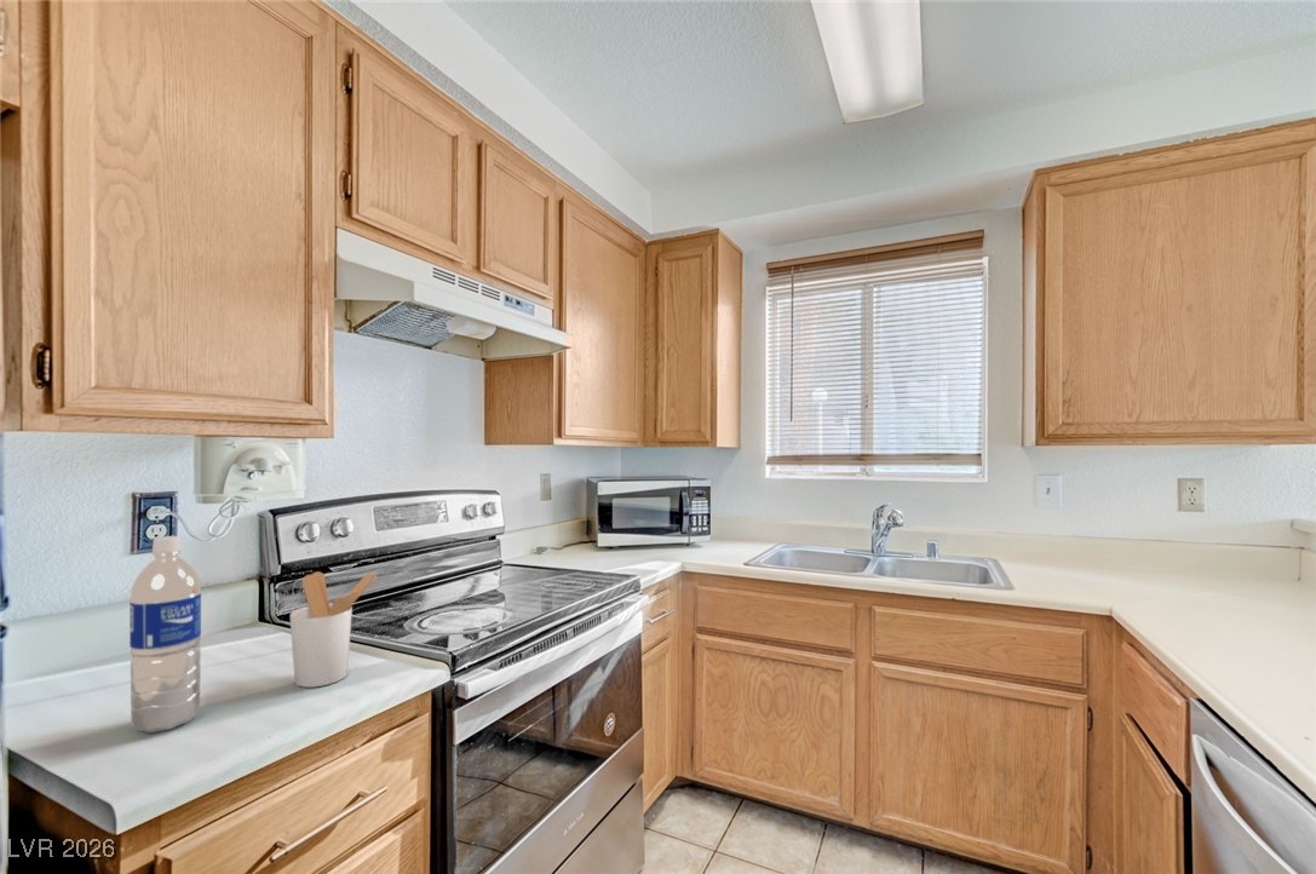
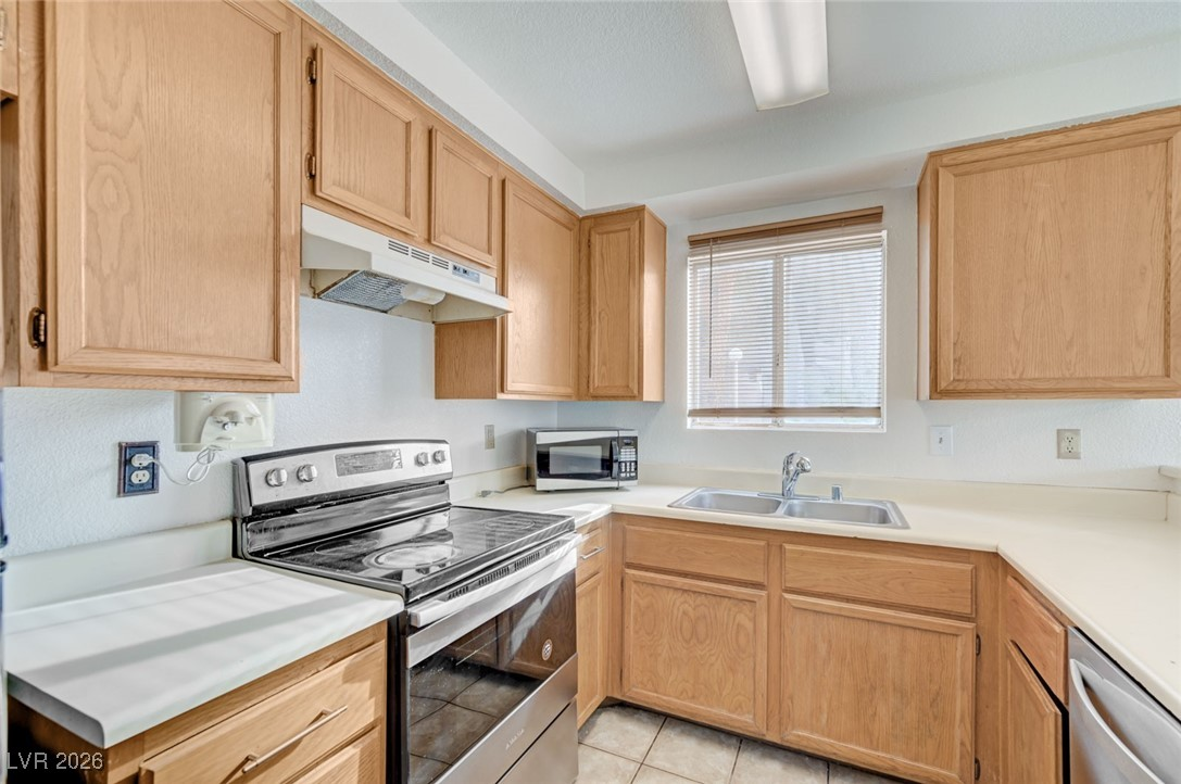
- water bottle (166, 629)
- utensil holder (337, 623)
